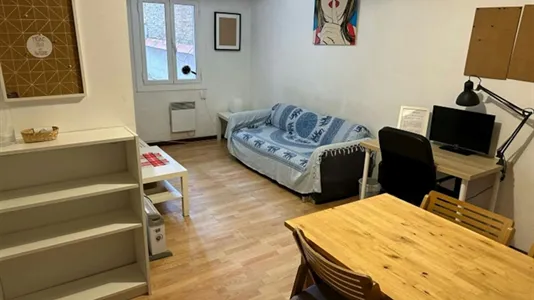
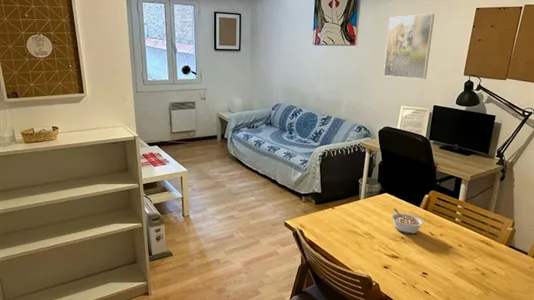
+ legume (405, 222)
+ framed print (407, 47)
